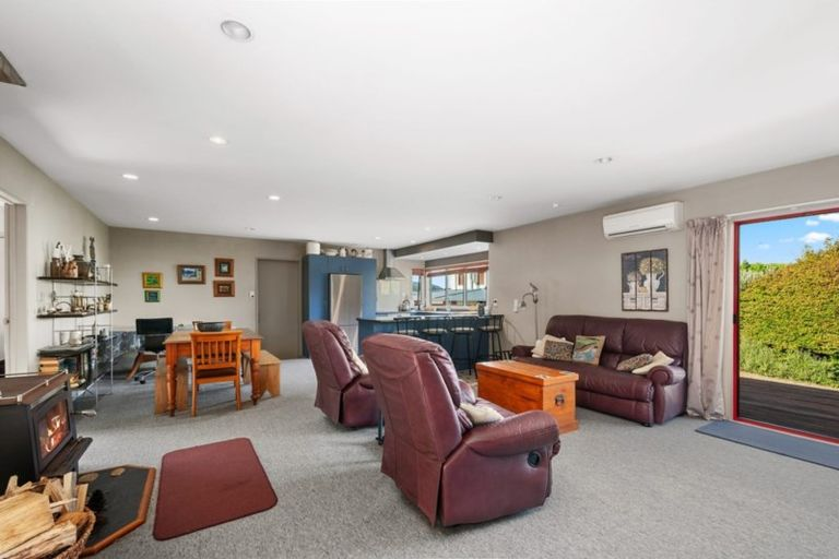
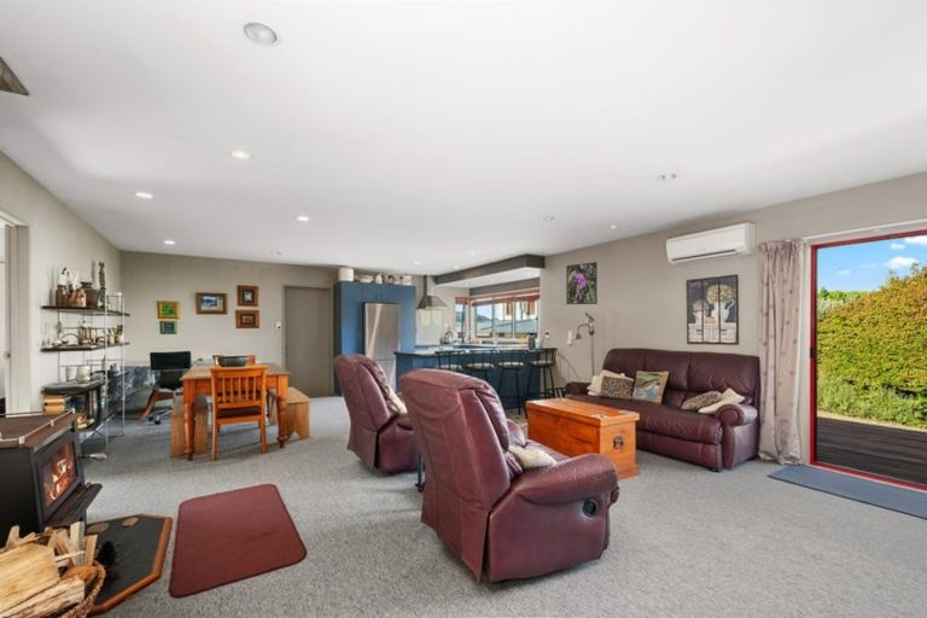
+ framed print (581, 284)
